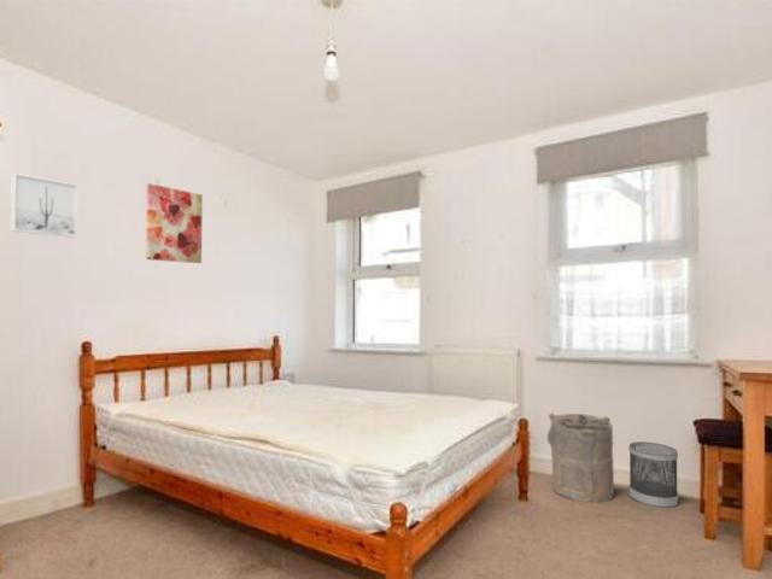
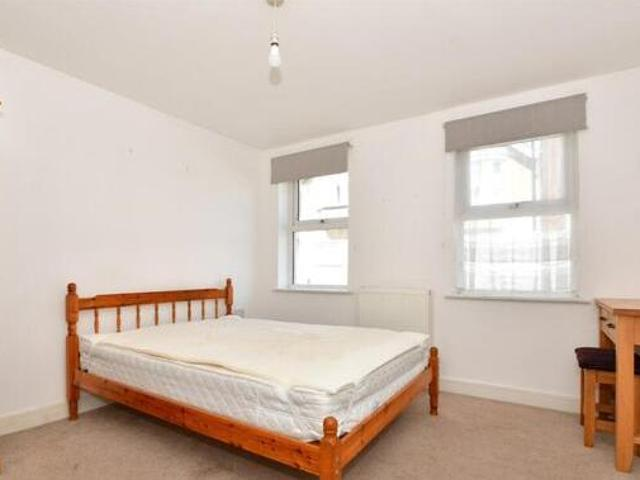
- laundry hamper (578, 451)
- wastebasket (653, 473)
- wall art (45, 206)
- wall art (175, 224)
